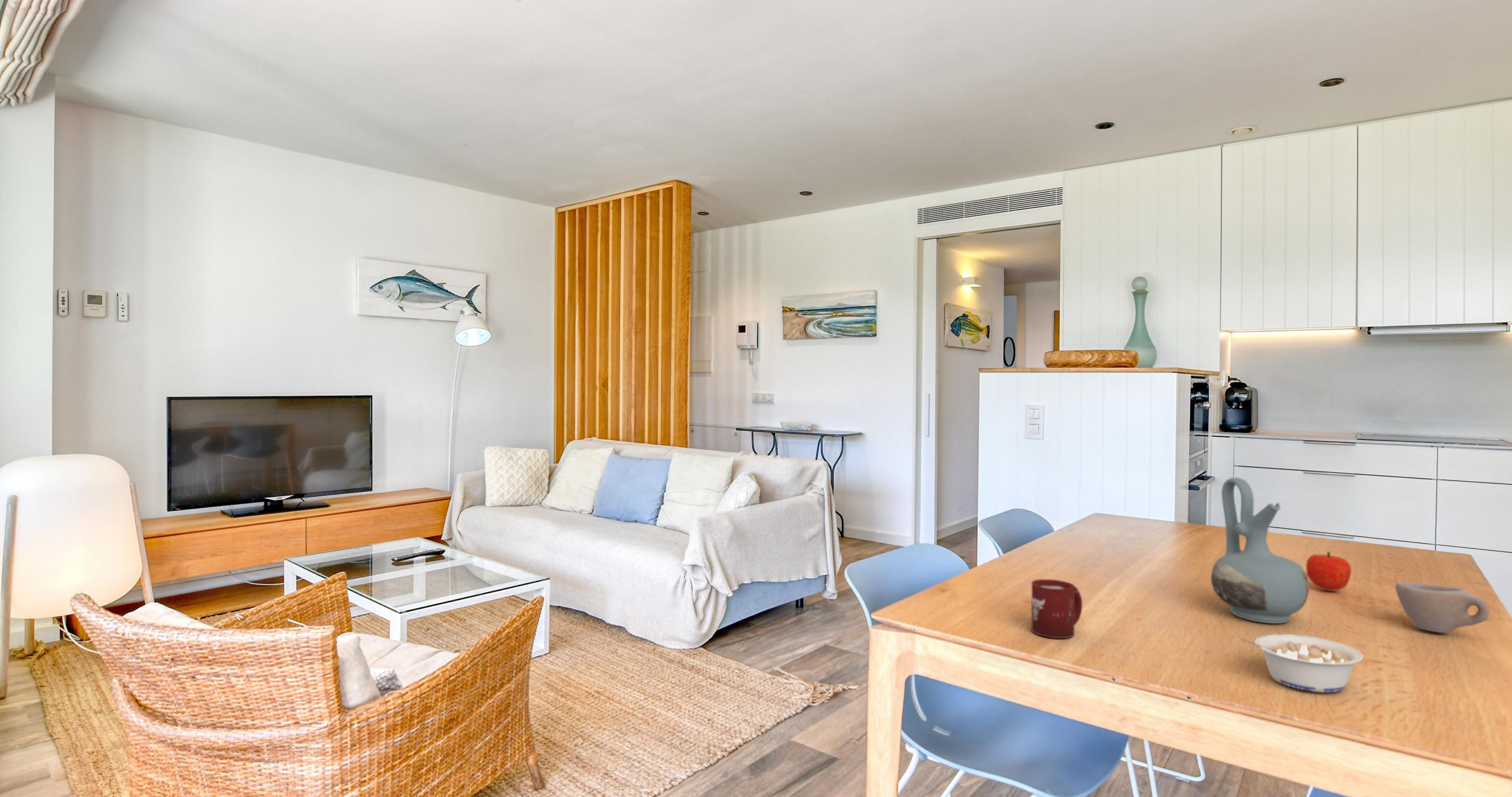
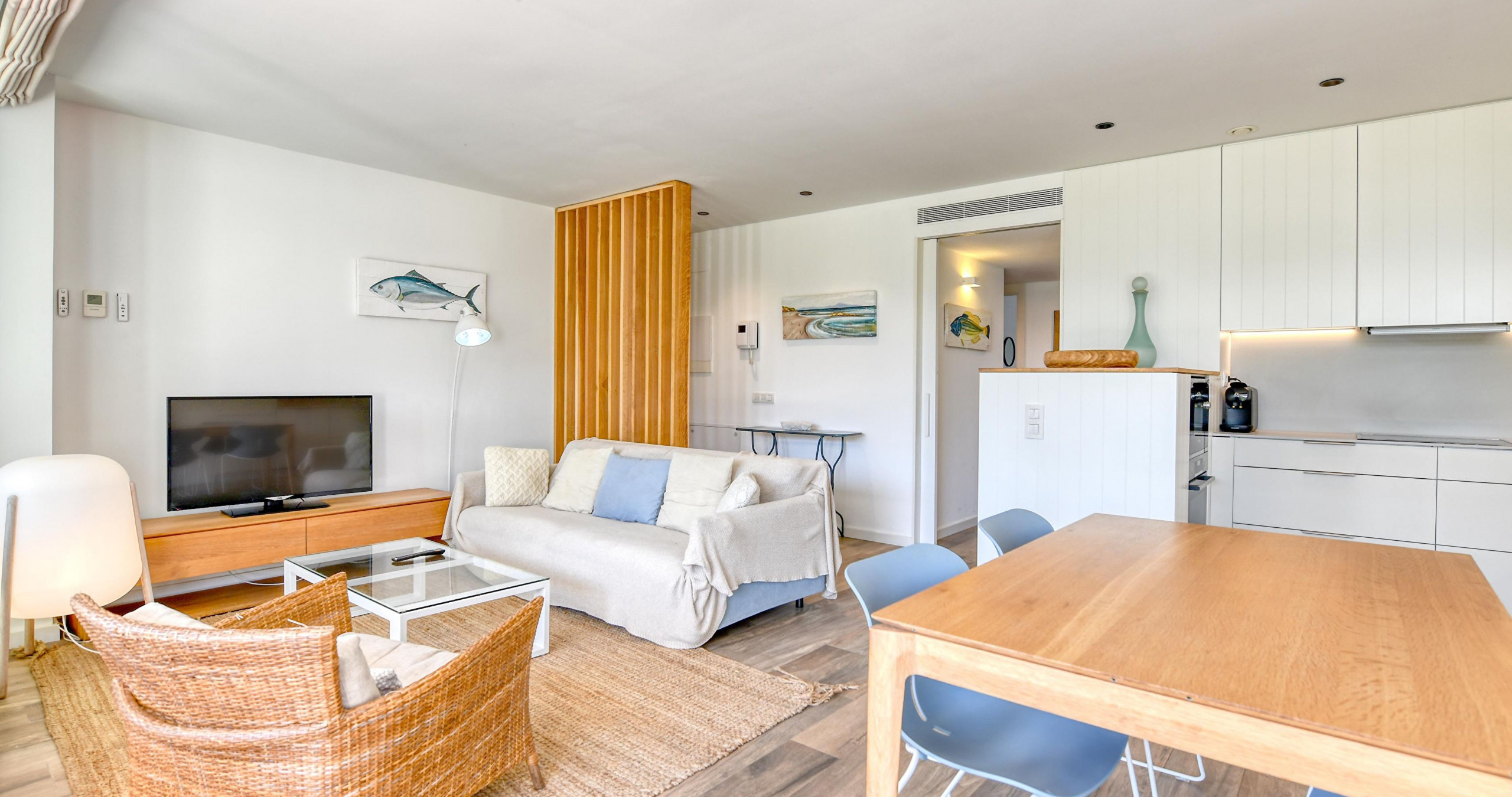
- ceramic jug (1259, 548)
- cup (1442, 609)
- legume (1305, 661)
- cup (1059, 607)
- fruit (1328, 570)
